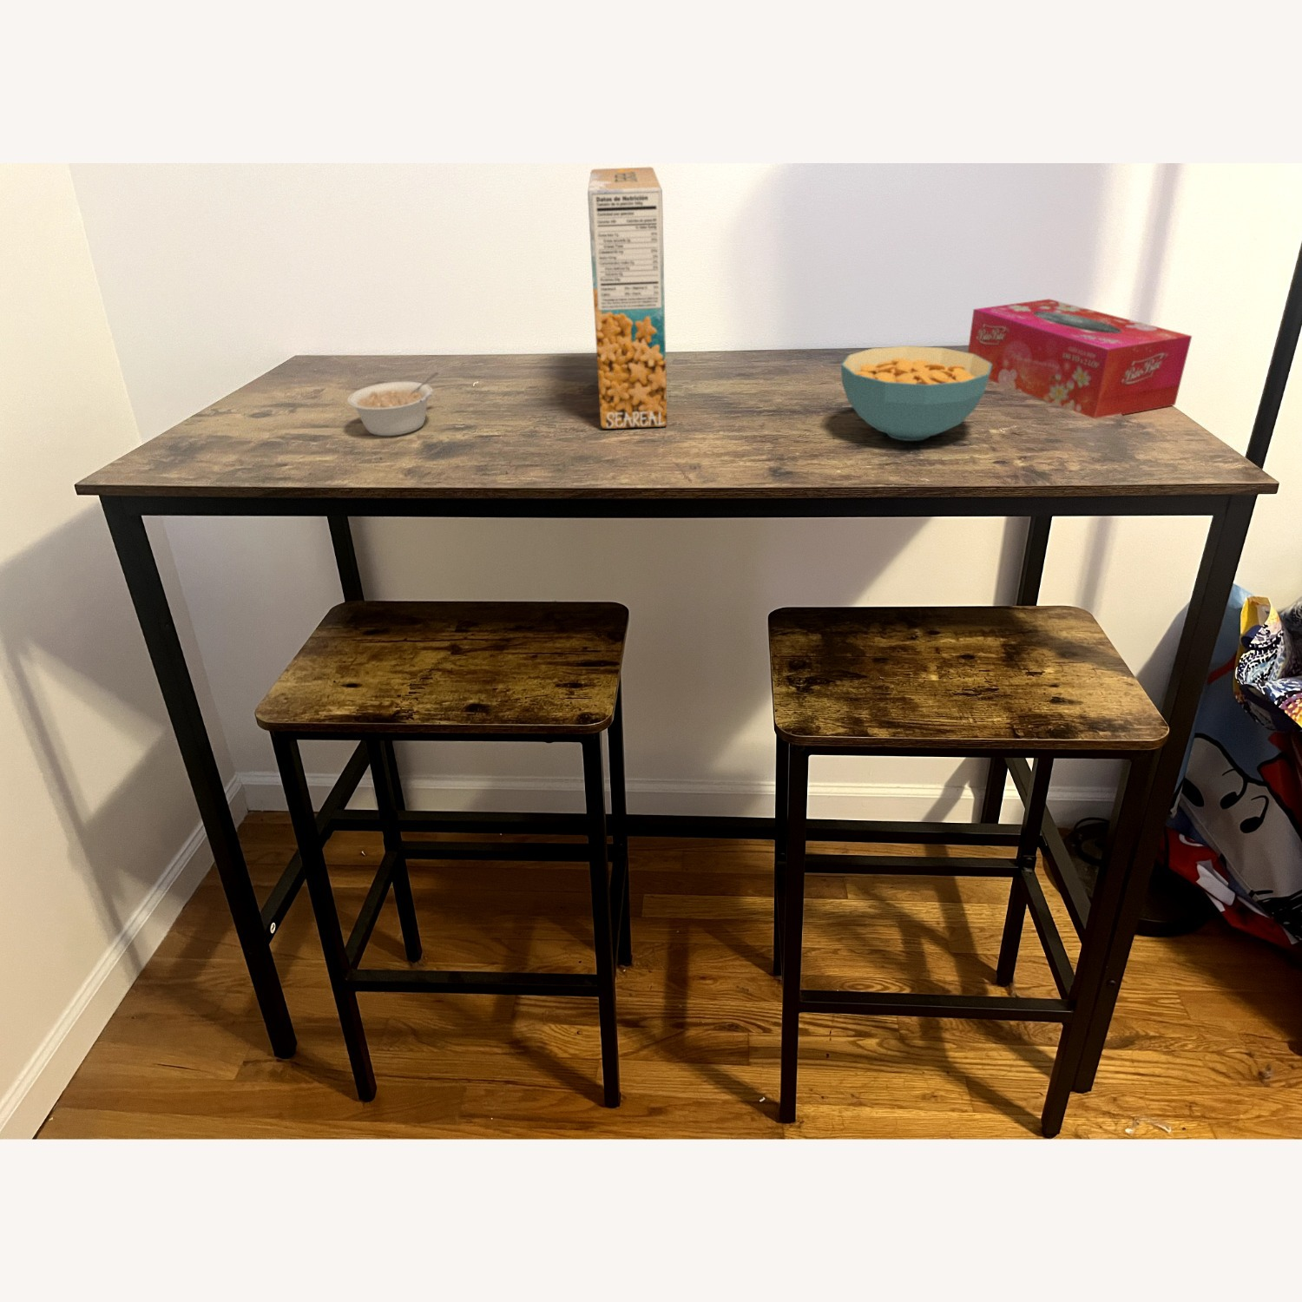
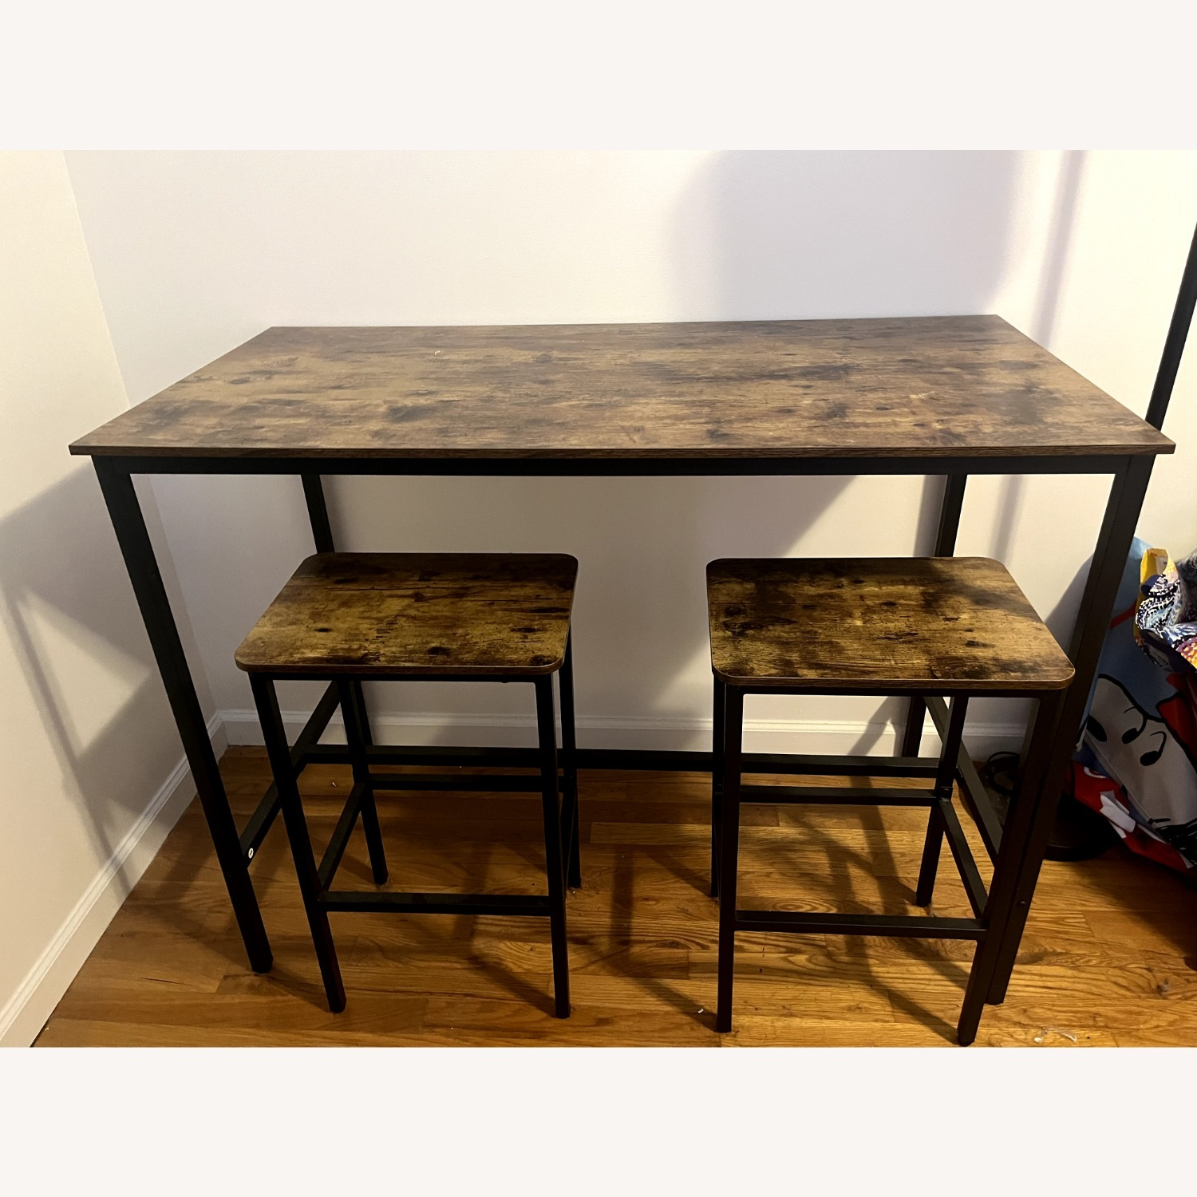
- tissue box (1070, 355)
- cereal box (627, 294)
- cereal bowl (911, 399)
- legume (393, 405)
